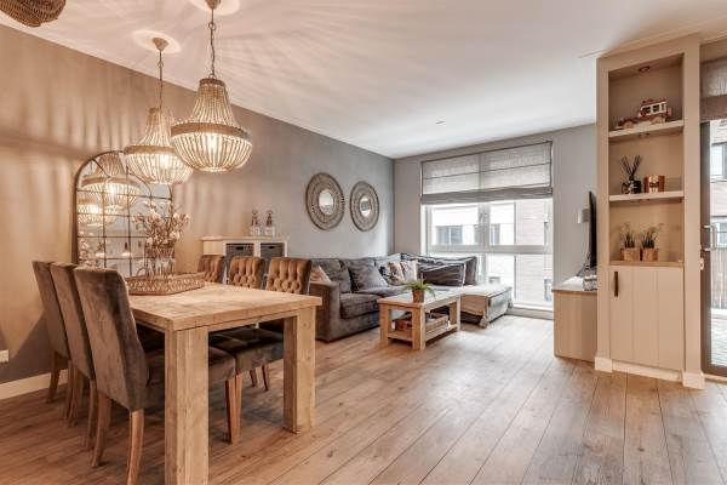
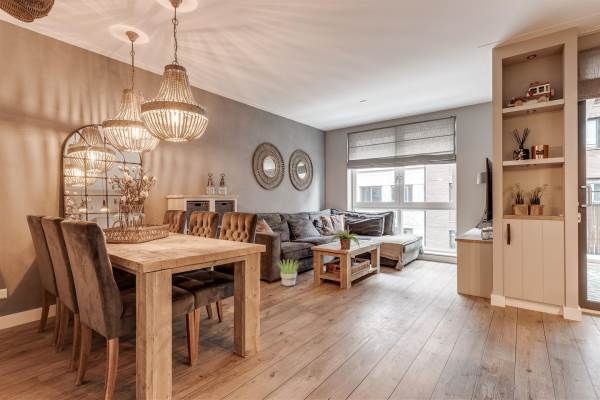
+ potted plant (288, 272)
